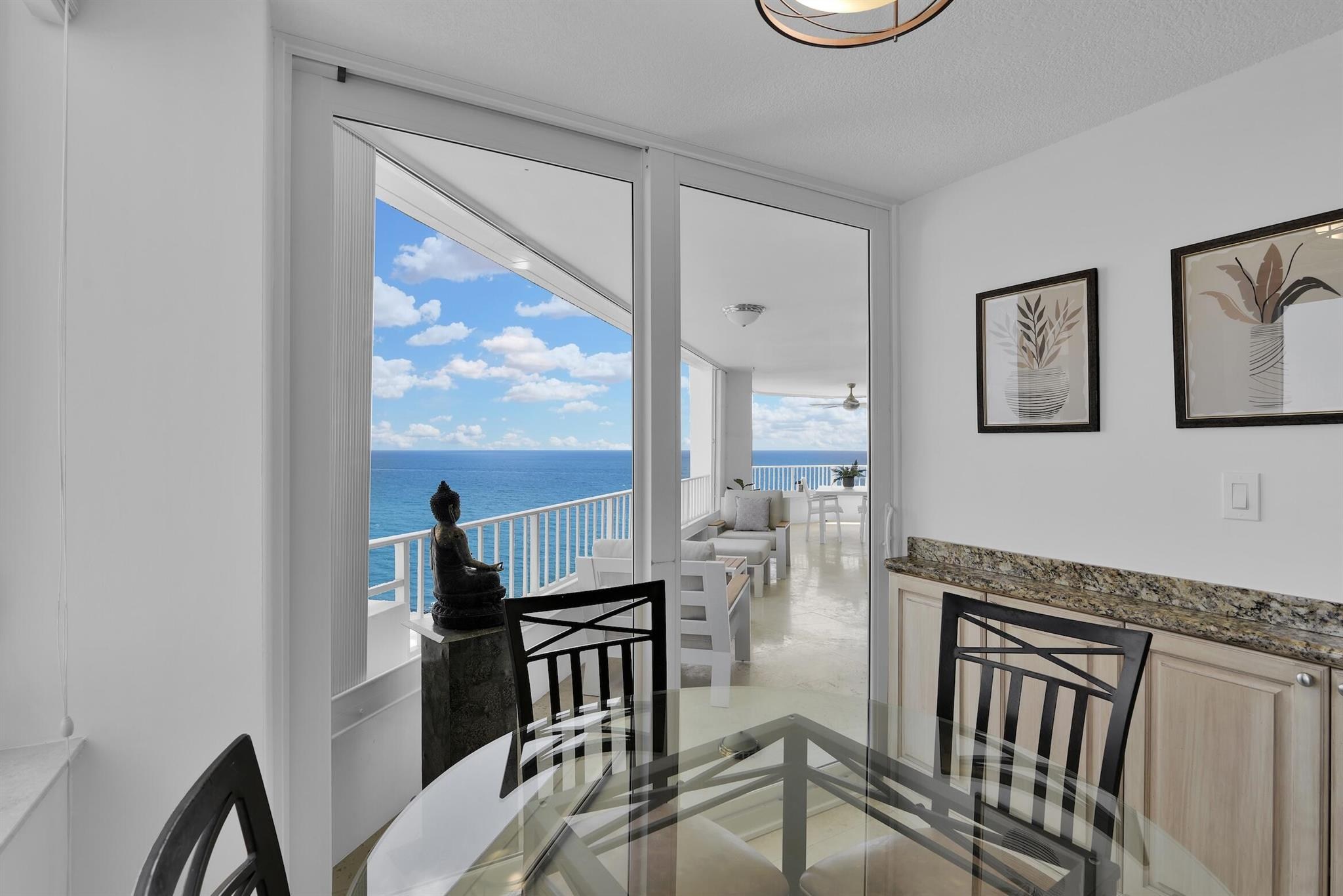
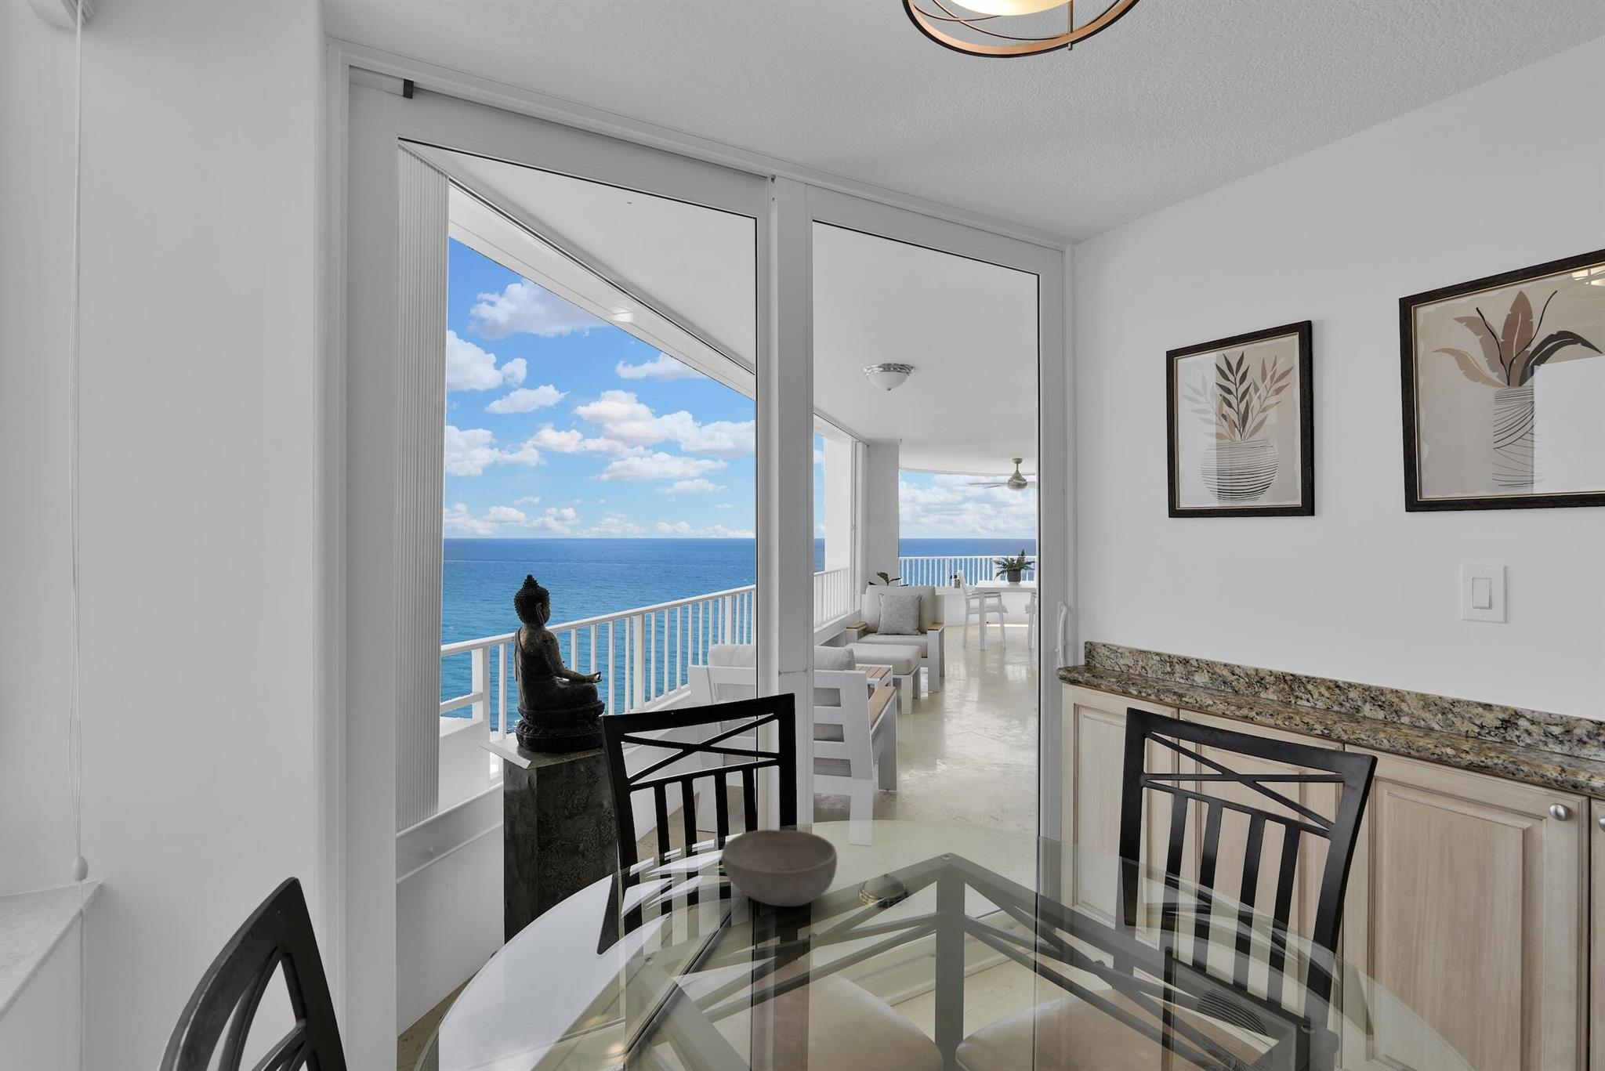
+ bowl (779, 873)
